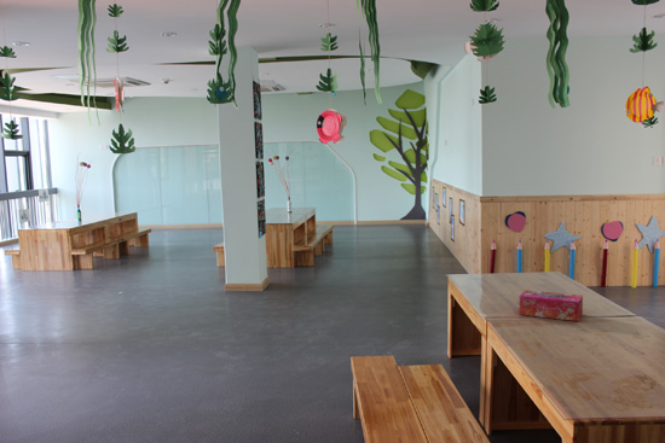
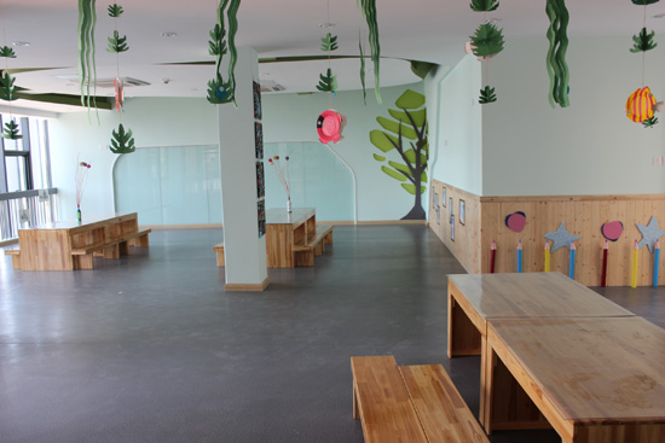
- tissue box (550, 304)
